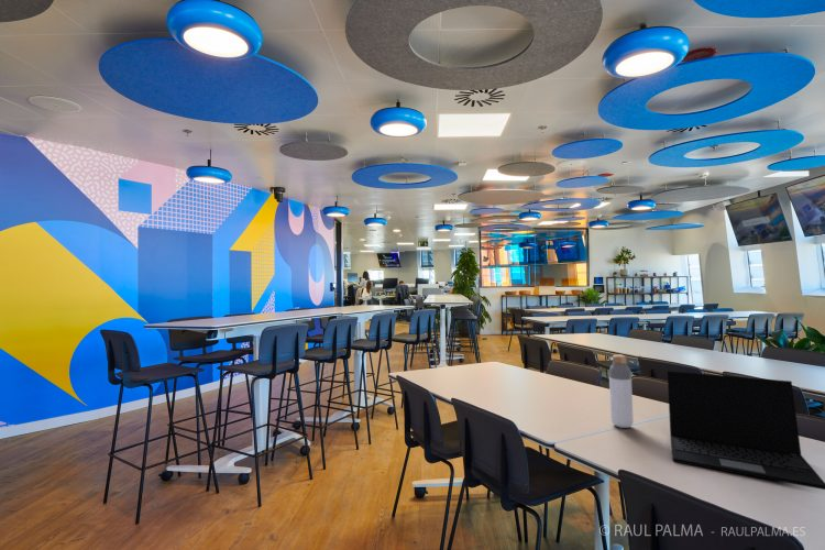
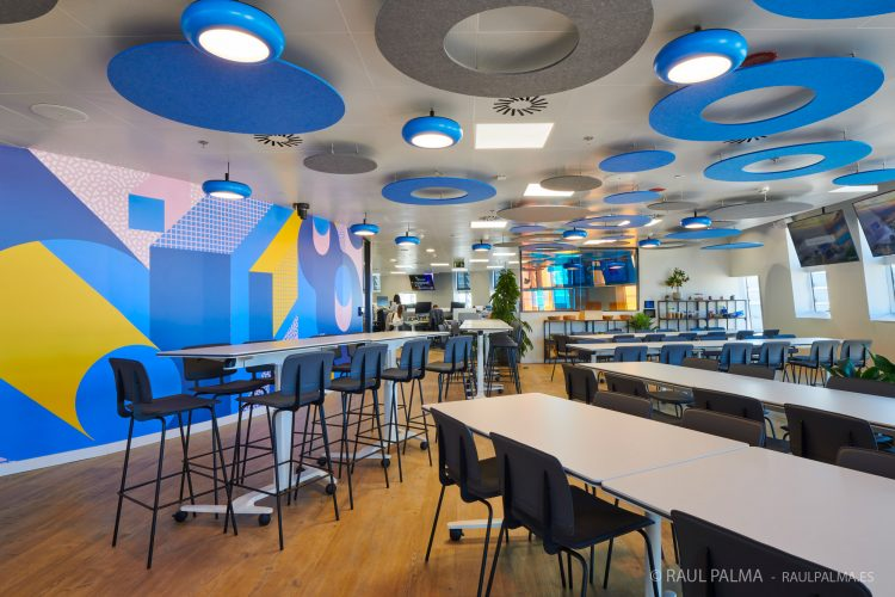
- bottle (620, 389)
- laptop (733, 420)
